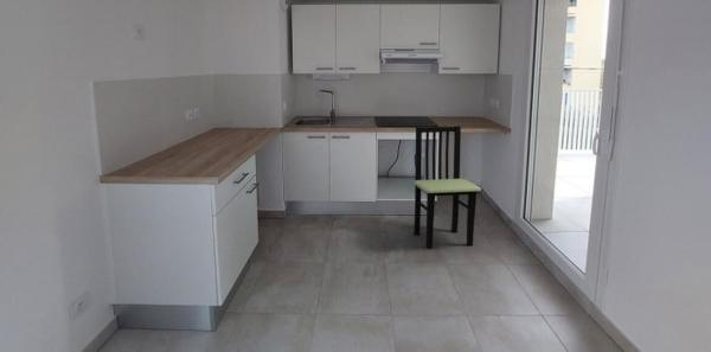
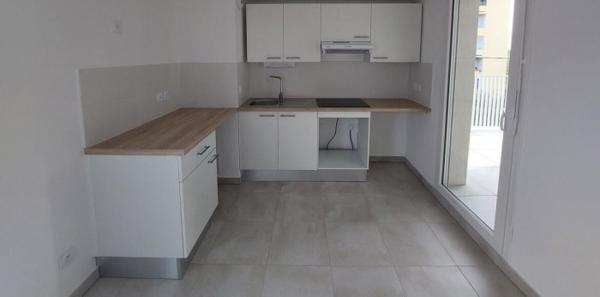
- dining chair (444, 185)
